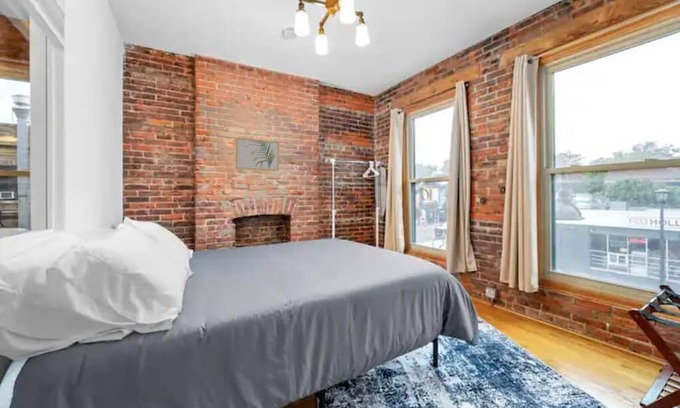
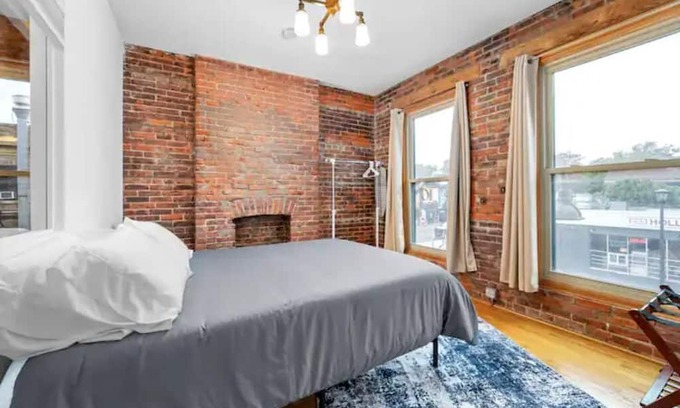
- wall art (257, 155)
